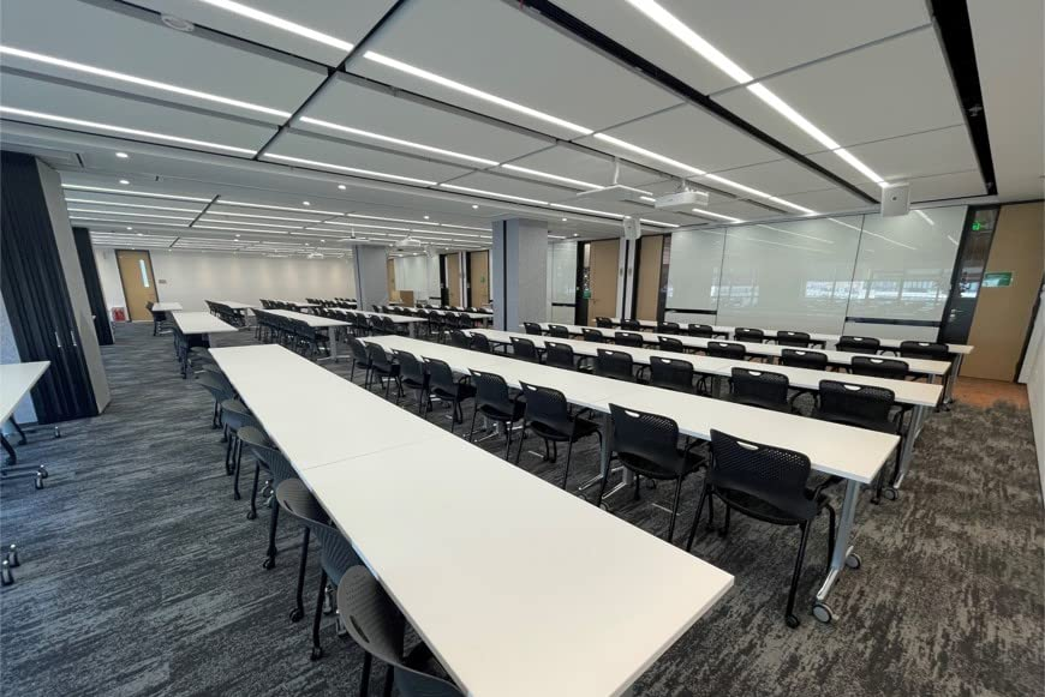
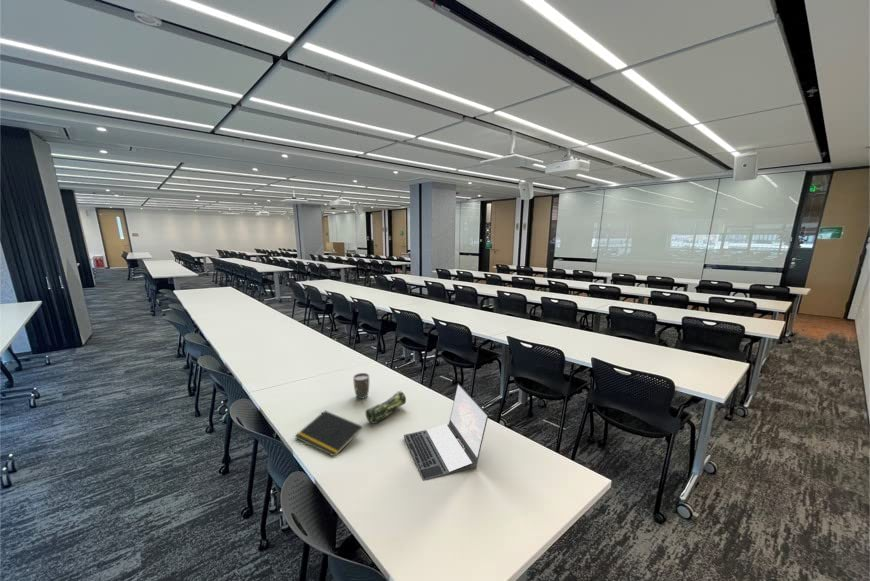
+ pencil case (387, 406)
+ notepad (329, 432)
+ laptop (442, 427)
+ mug (363, 387)
